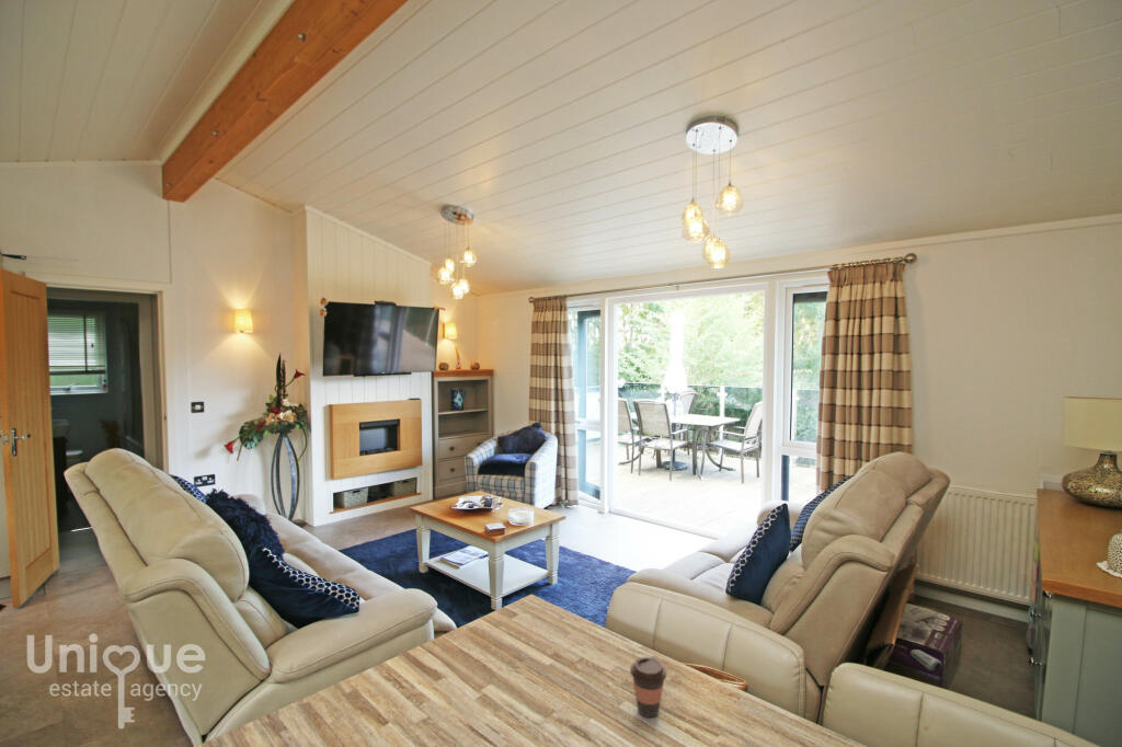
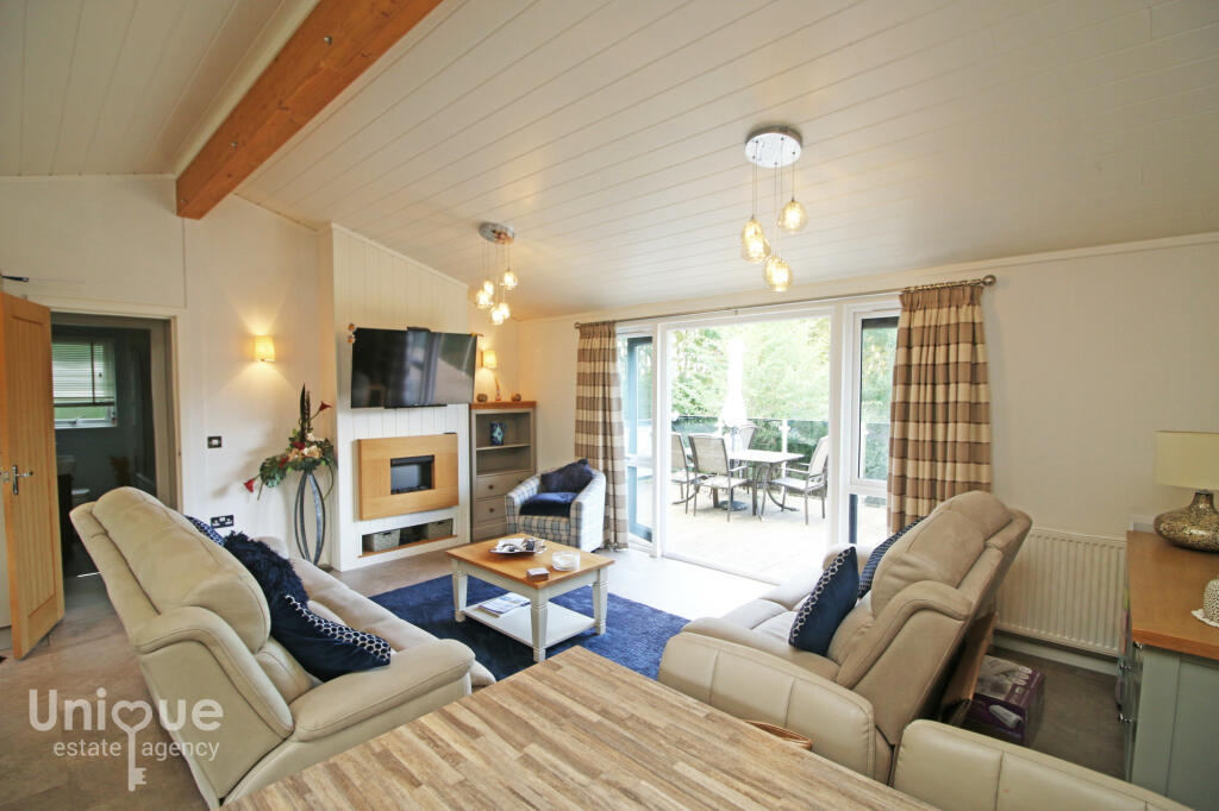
- coffee cup (648, 688)
